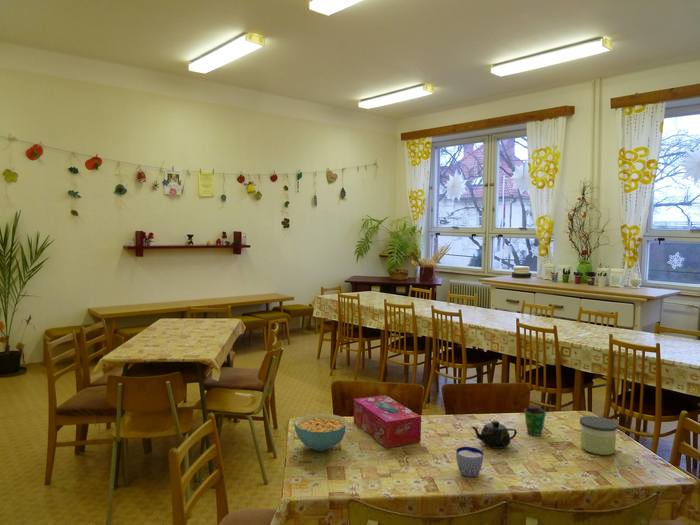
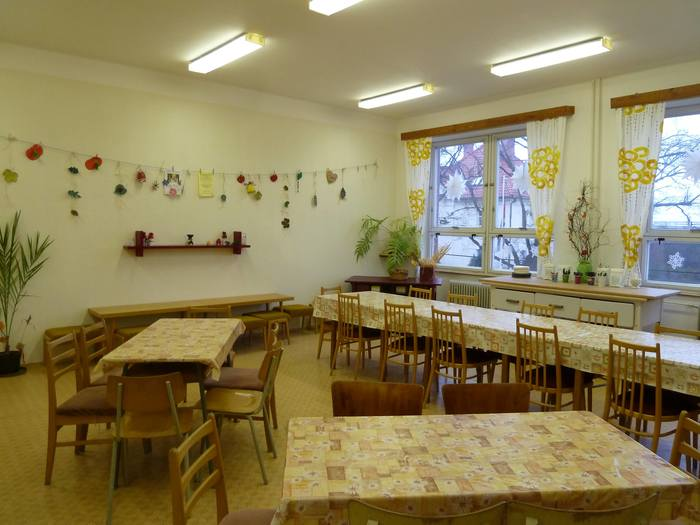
- tissue box (385, 419)
- cereal bowl (320, 435)
- teapot (493, 433)
- candle (597, 435)
- cup (467, 460)
- cup (532, 420)
